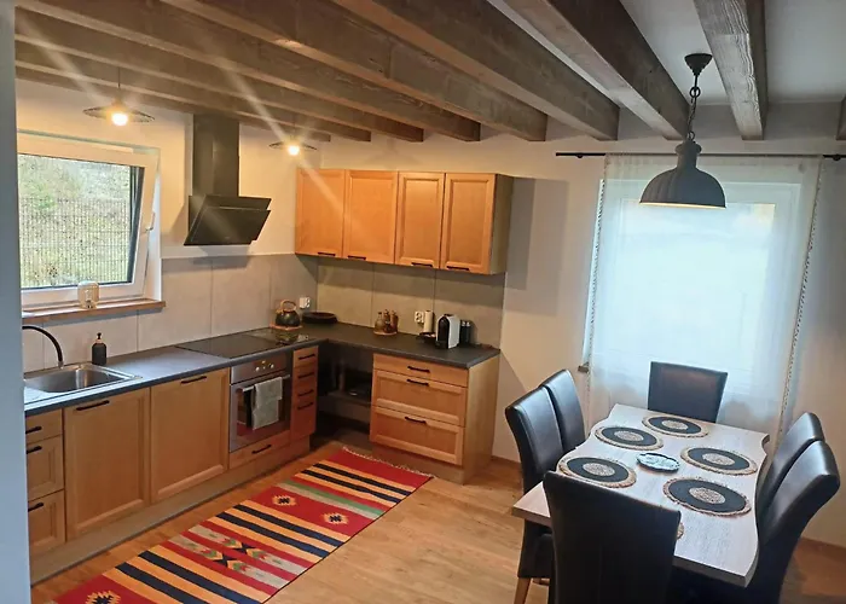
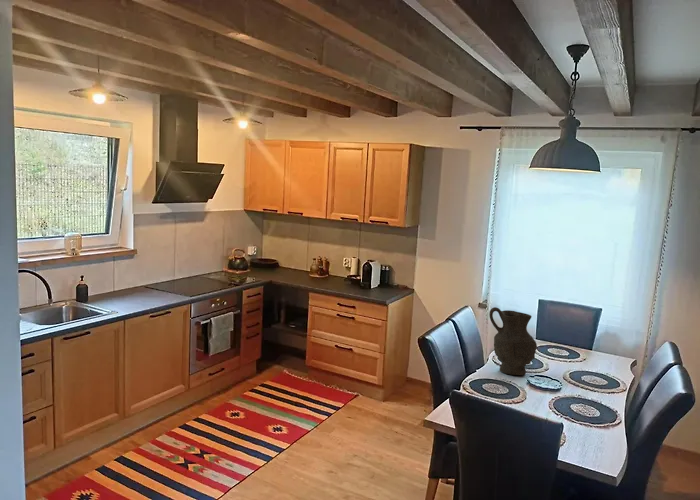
+ decorative vase (511, 340)
